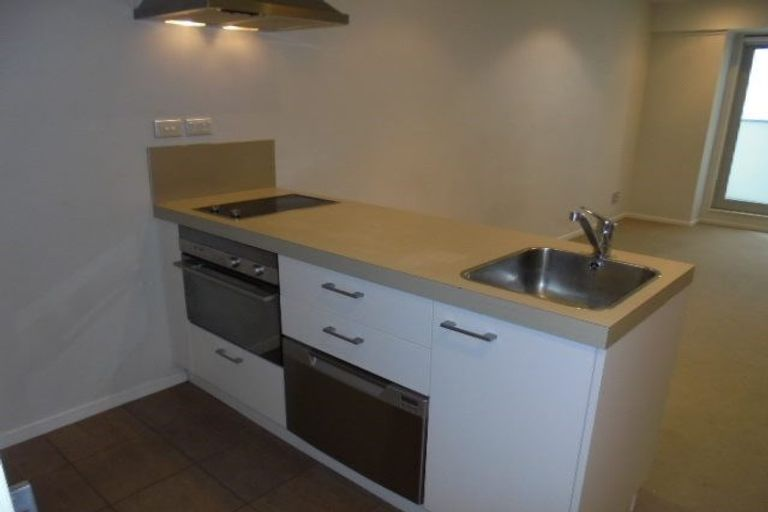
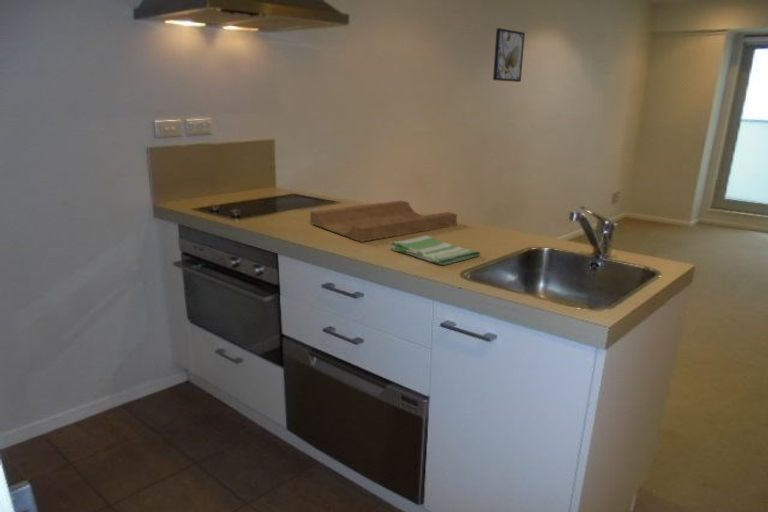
+ cutting board (383, 218)
+ dish towel (433, 248)
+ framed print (509, 56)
